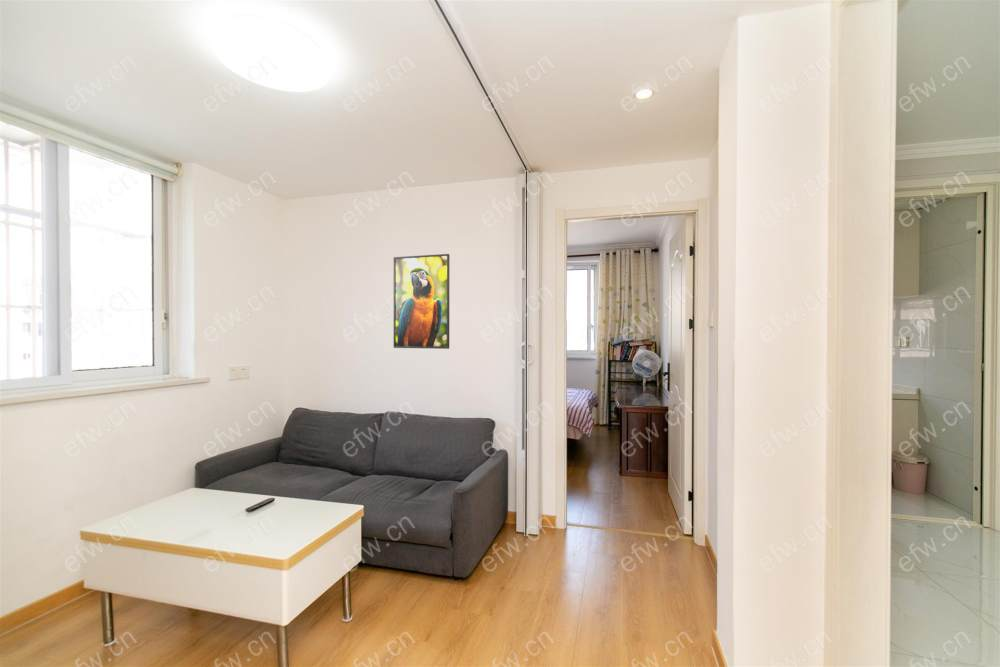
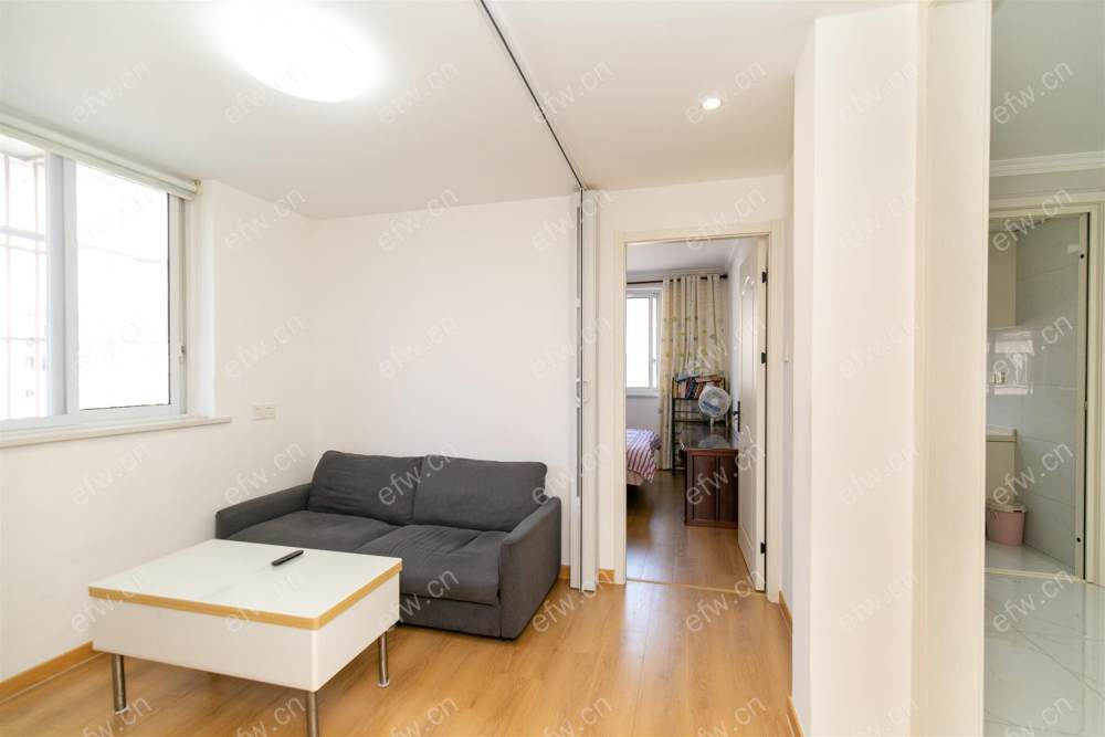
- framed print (420, 302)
